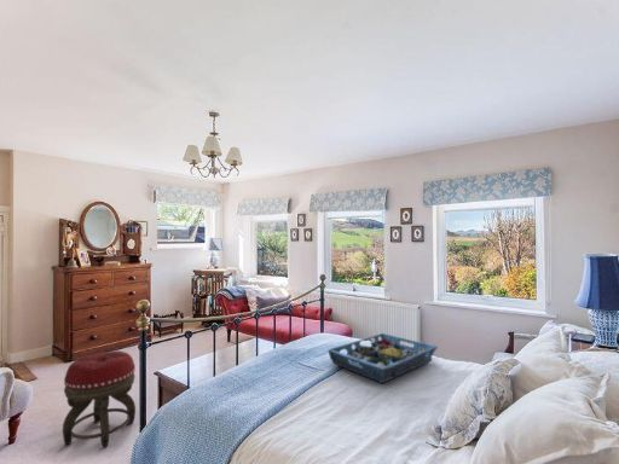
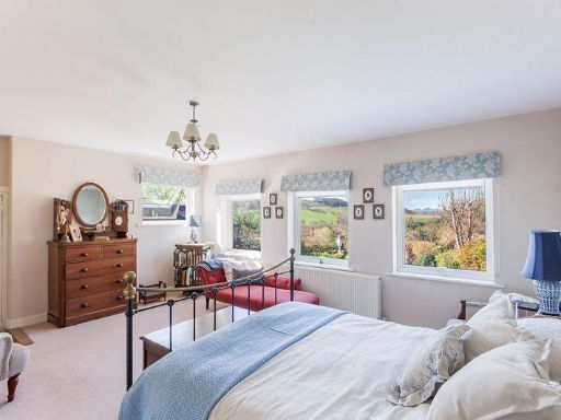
- serving tray (383, 353)
- footstool (100, 394)
